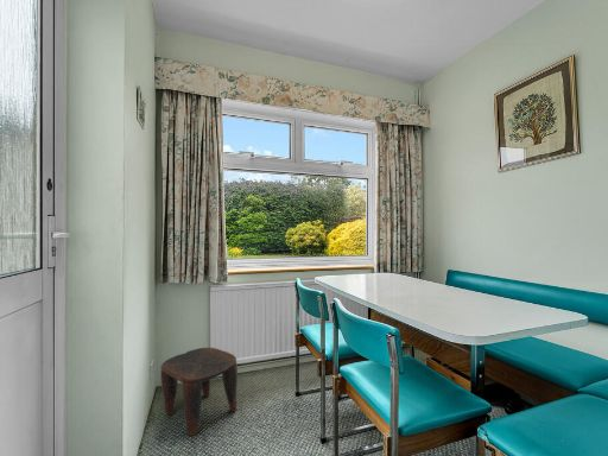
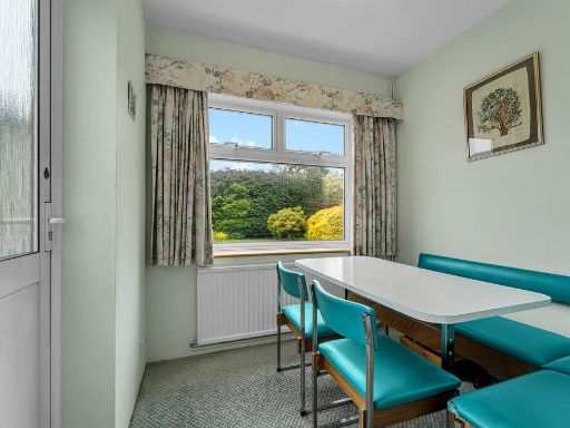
- stool (200, 386)
